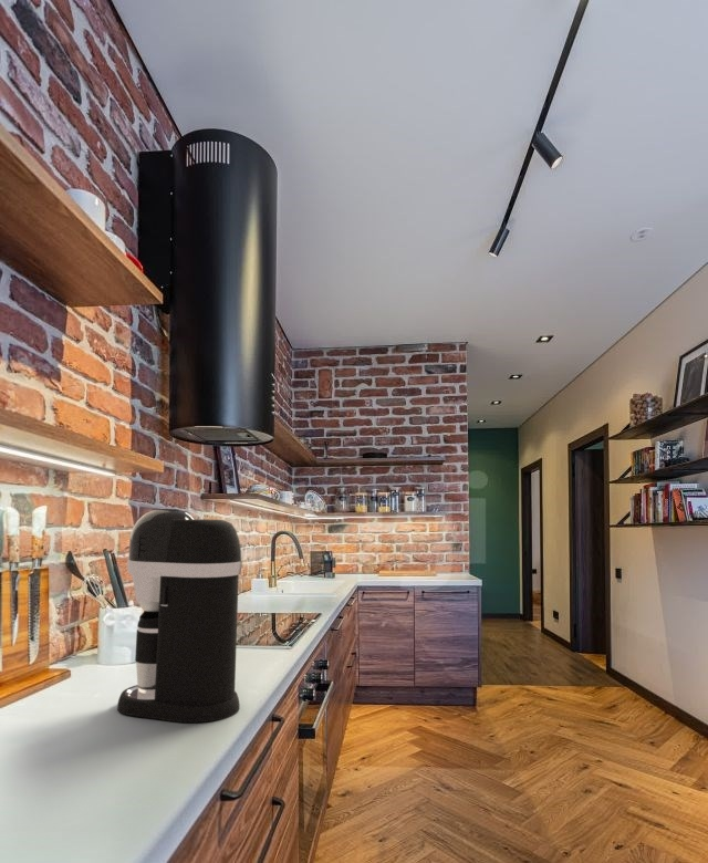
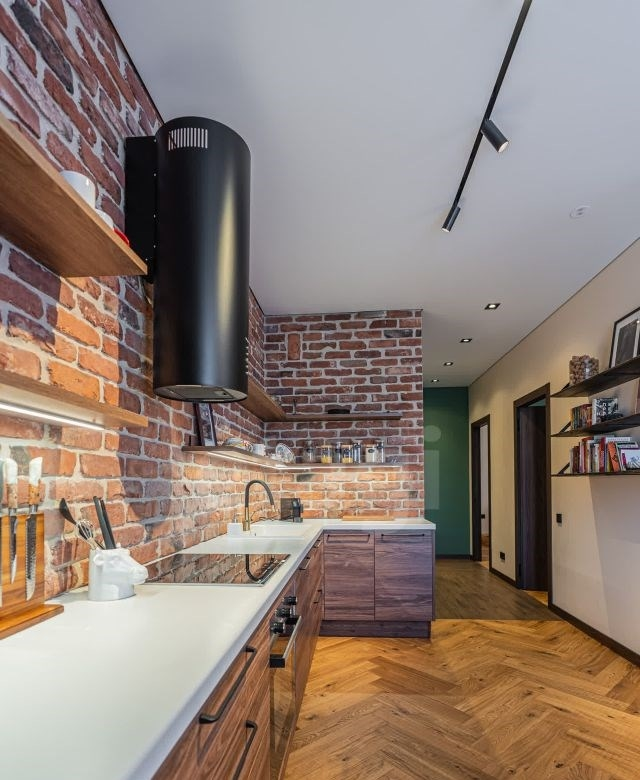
- coffee maker (183, 605)
